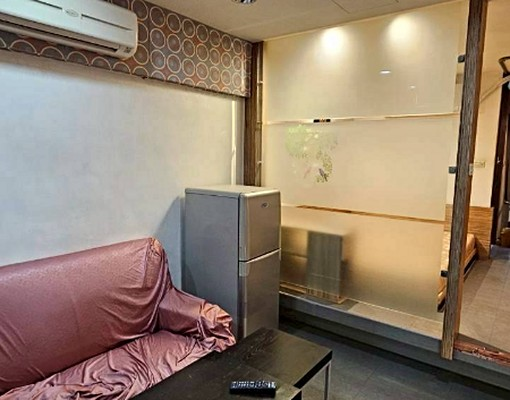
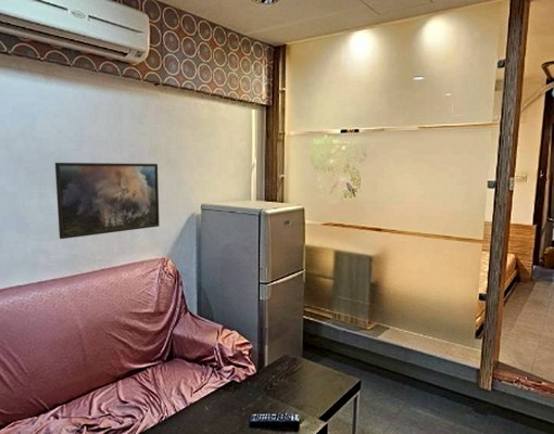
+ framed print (112, 197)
